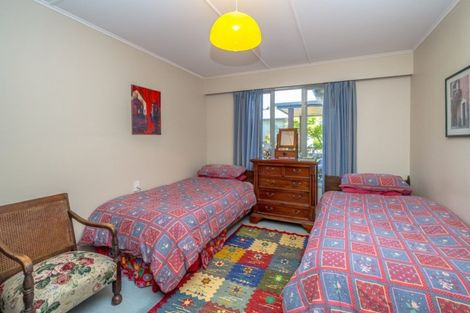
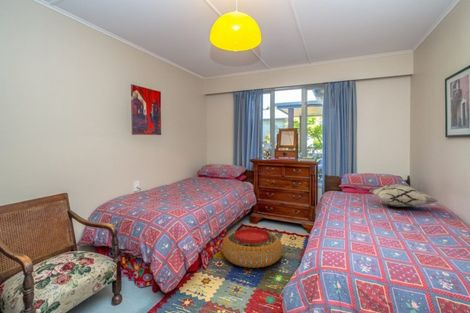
+ pouf (251, 243)
+ decorative pillow (399, 195)
